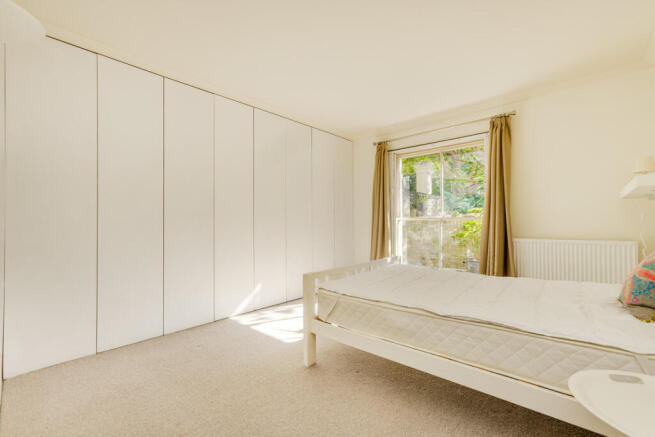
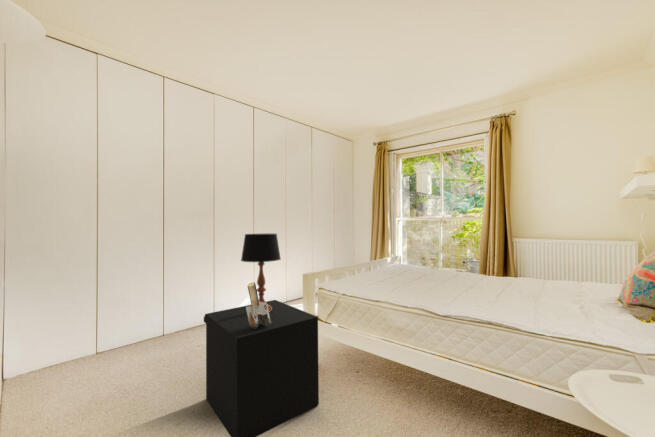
+ nightstand (259, 357)
+ table lamp (261, 271)
+ book (258, 304)
